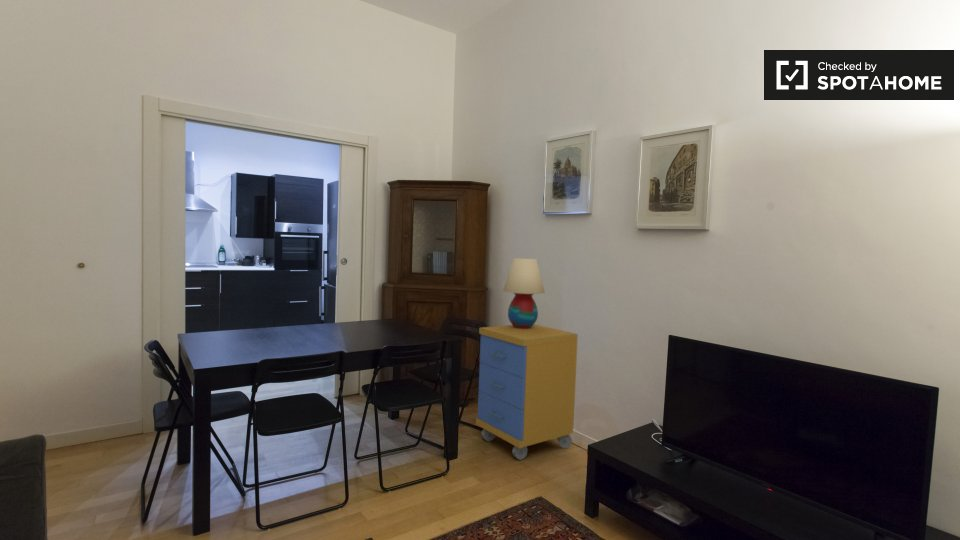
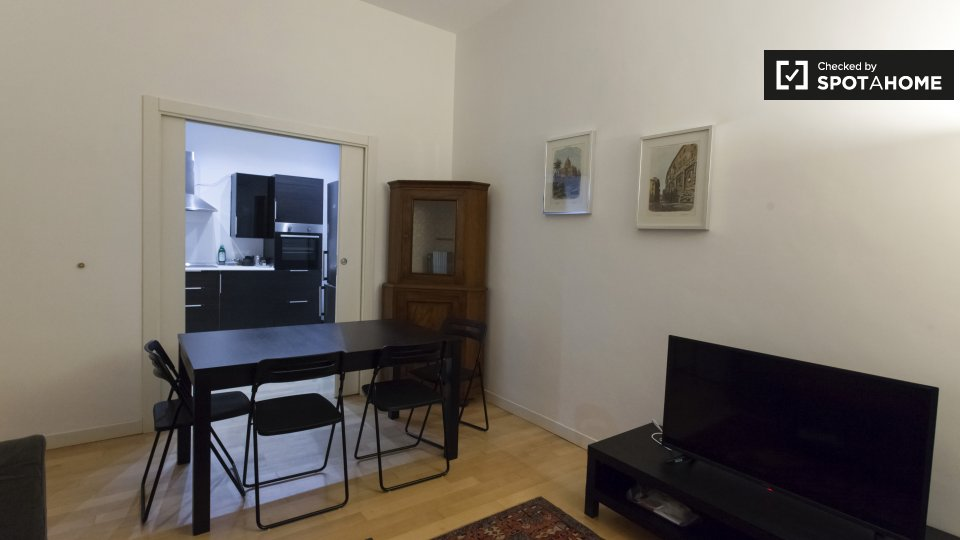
- storage cabinet (525, 387)
- table lamp (523, 292)
